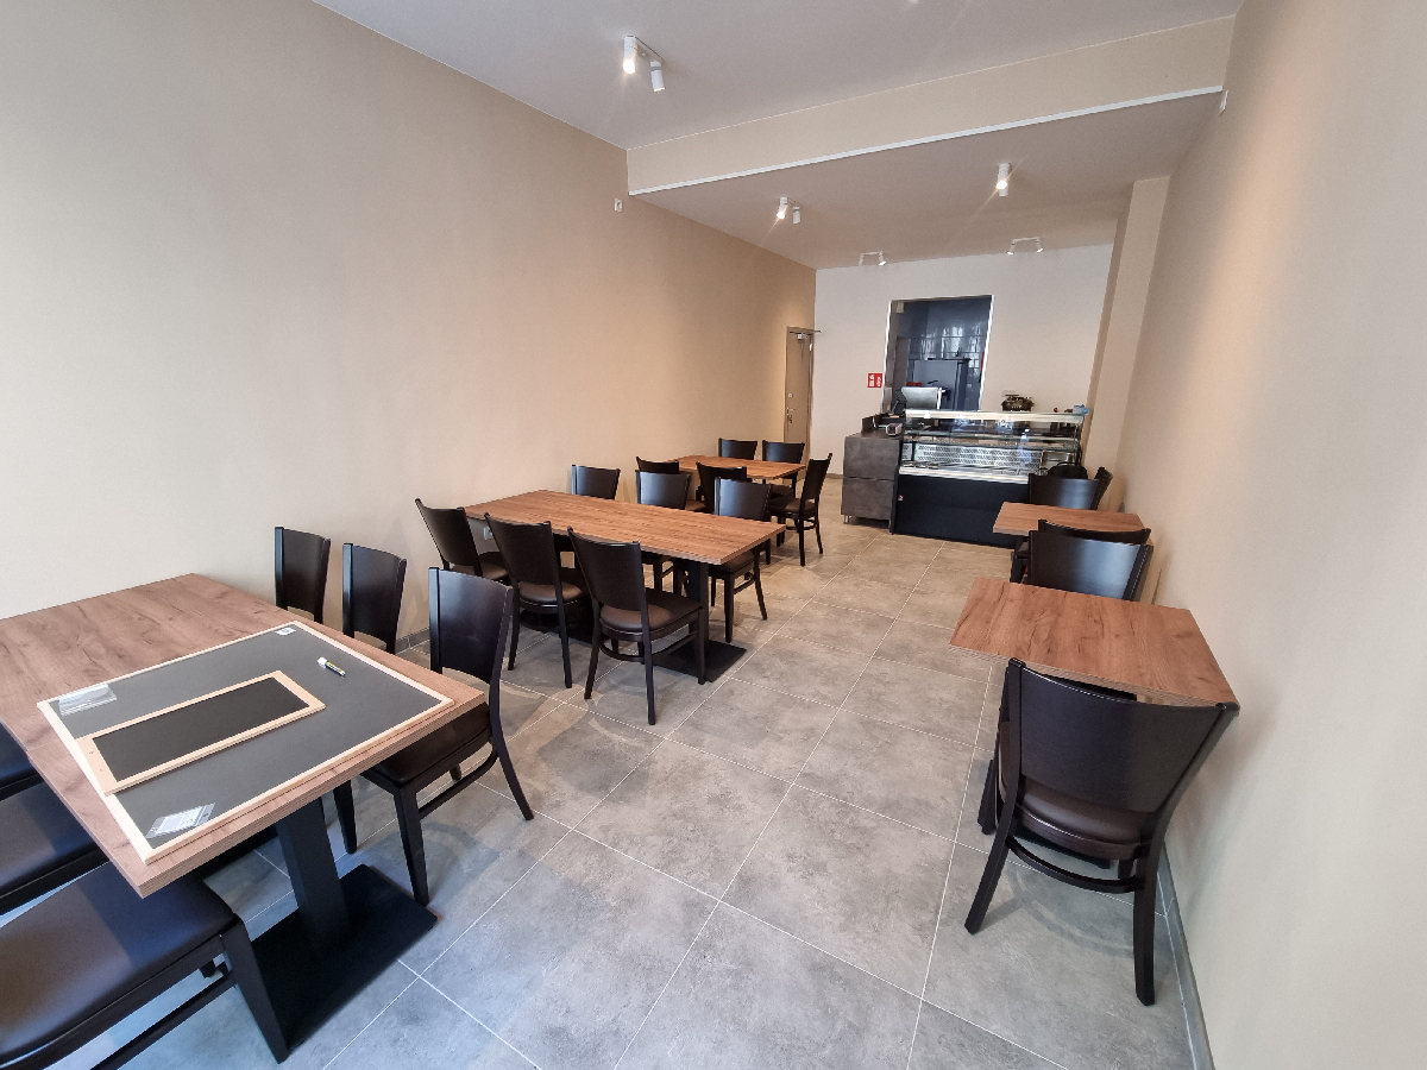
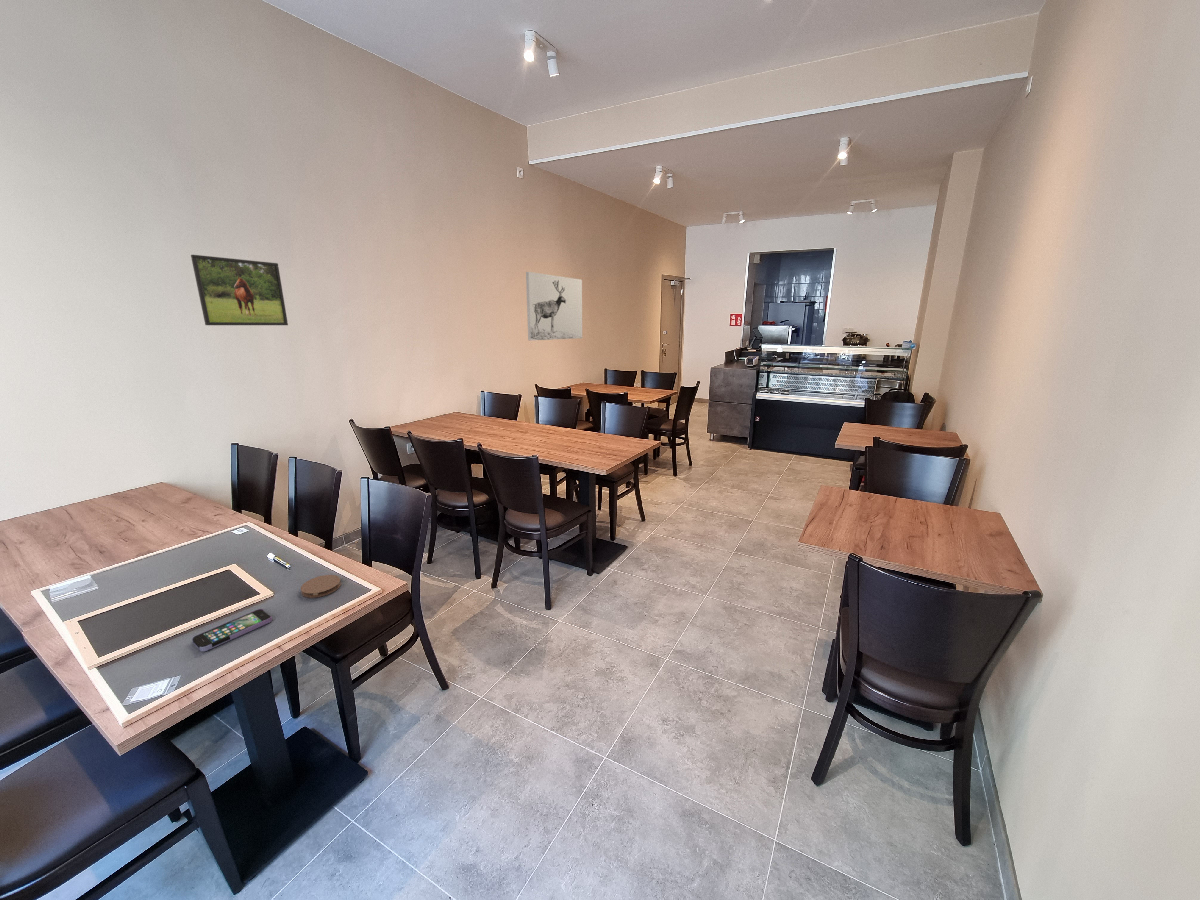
+ smartphone (233, 628)
+ coaster (321, 585)
+ wall art (556, 308)
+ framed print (243, 292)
